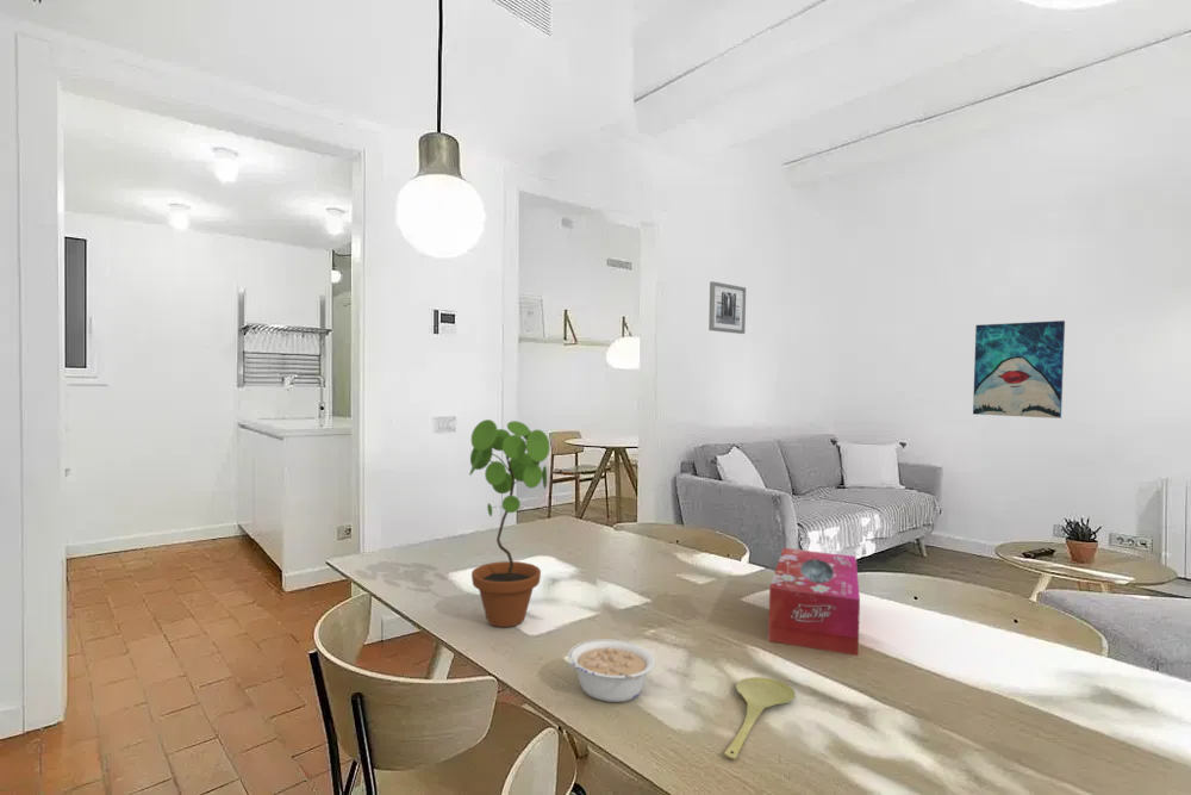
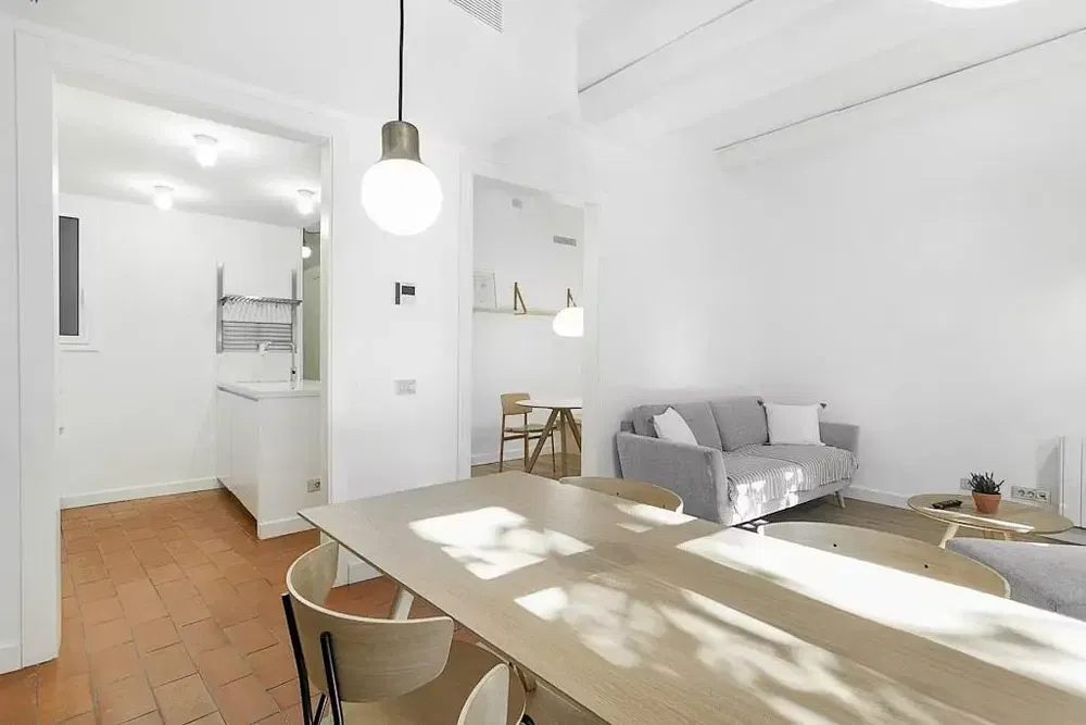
- potted plant (505, 517)
- tissue box (816, 595)
- legume (613, 670)
- spoon (753, 712)
- wall art (728, 308)
- wall art (1016, 369)
